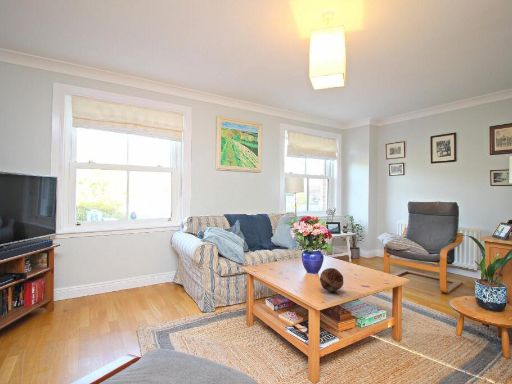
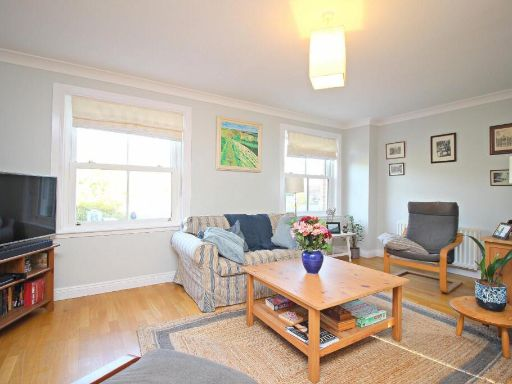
- decorative ball (331, 279)
